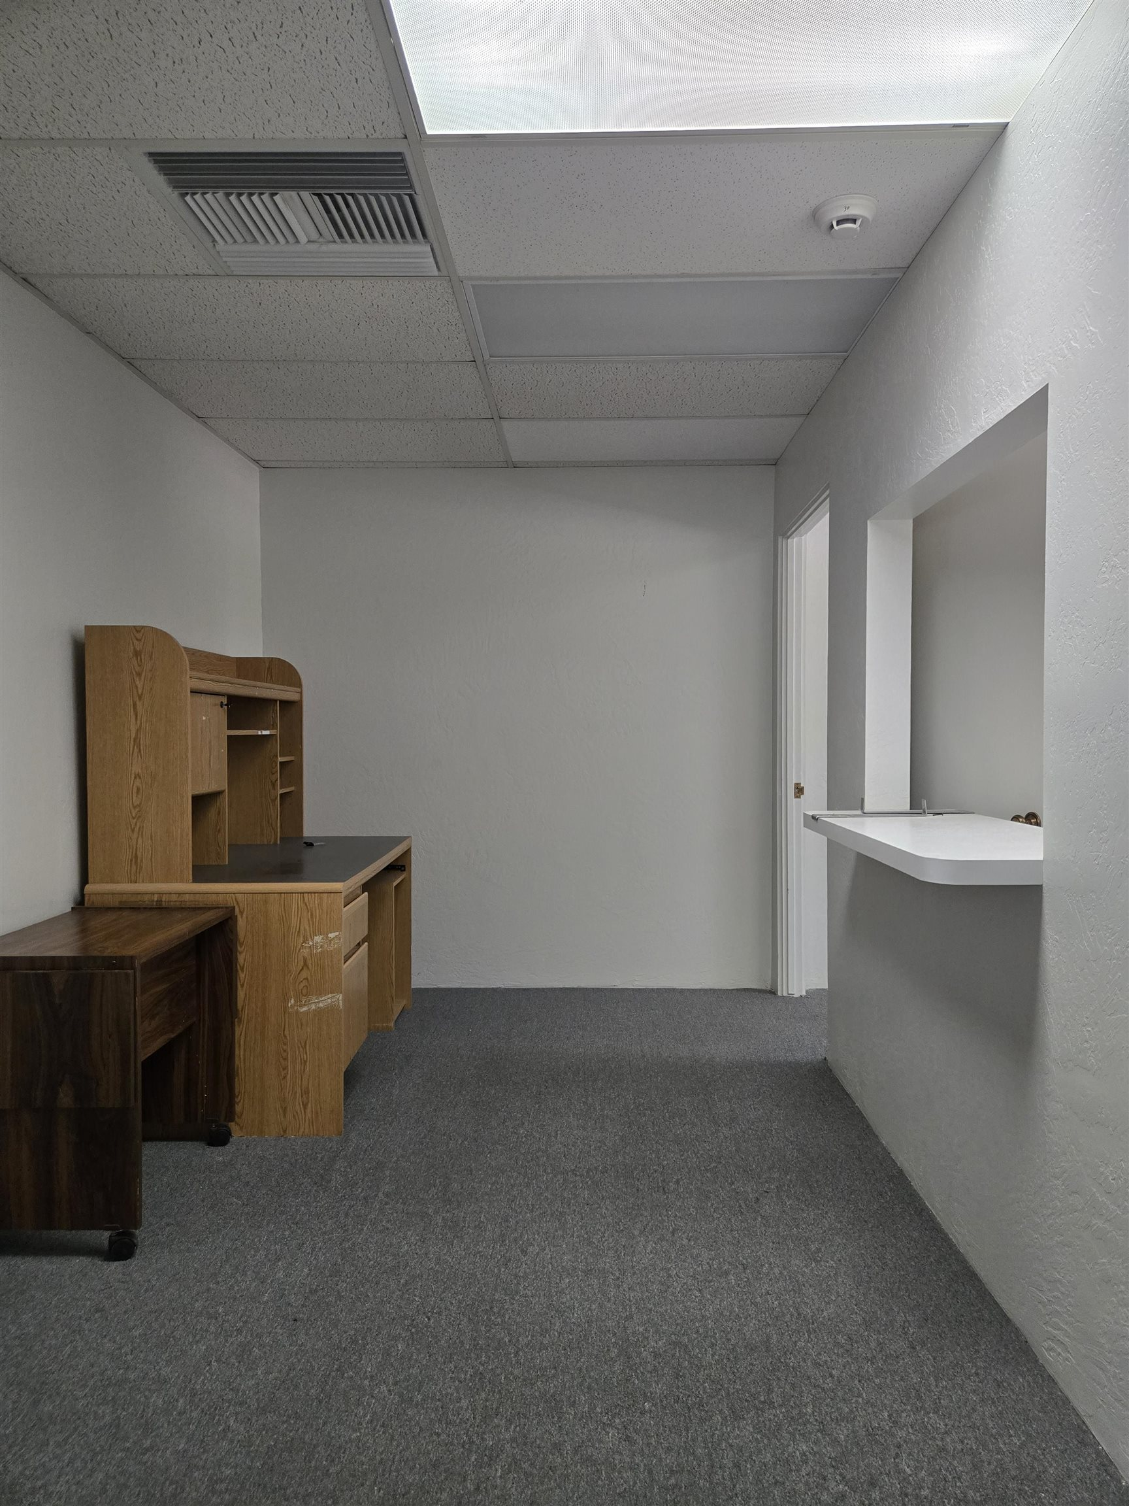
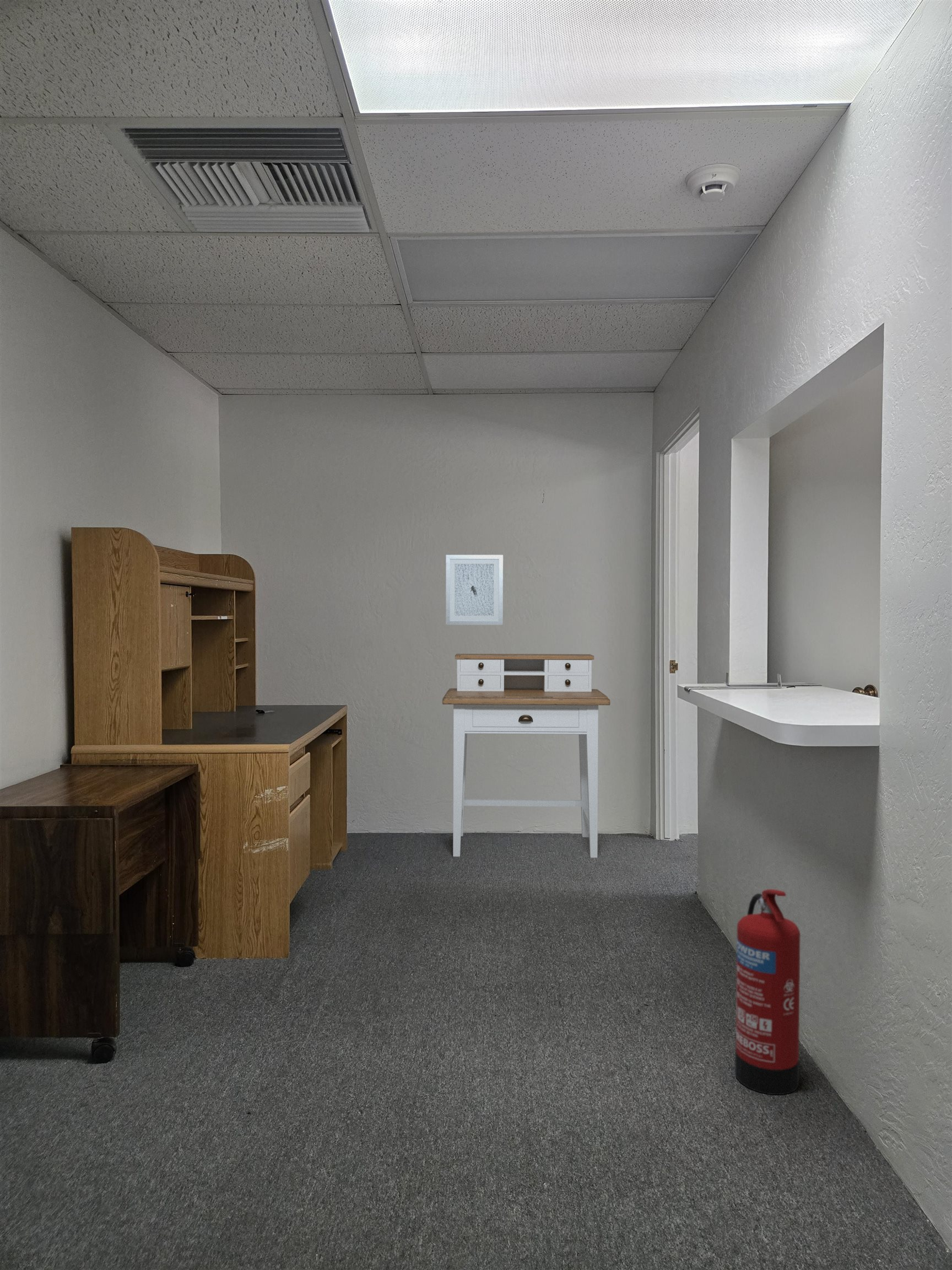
+ fire extinguisher (763, 973)
+ desk (524, 734)
+ wall art (474, 590)
